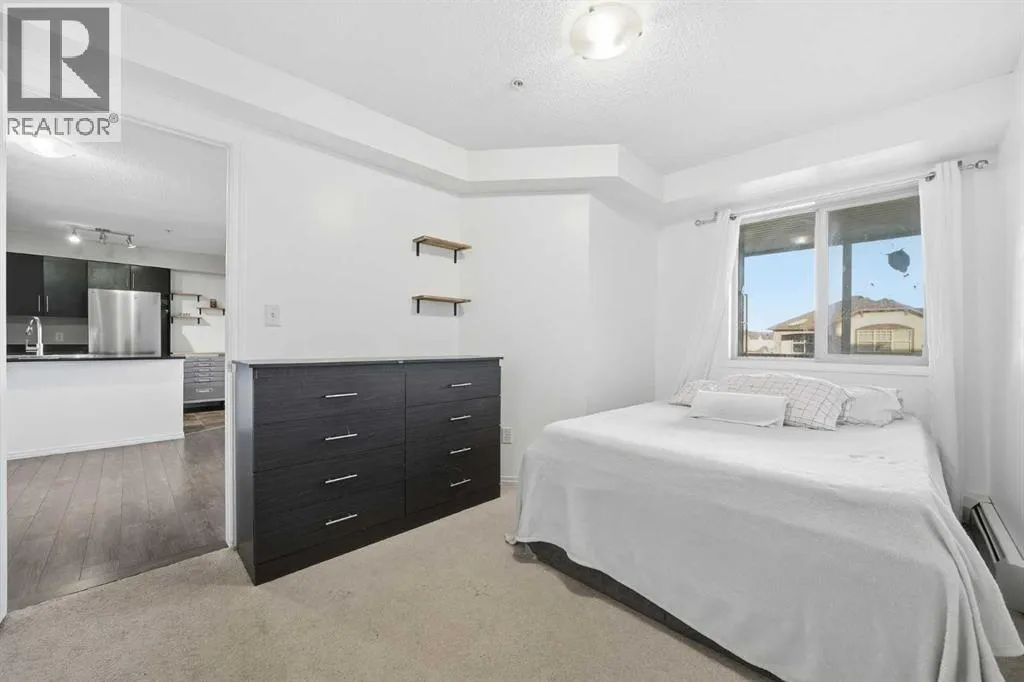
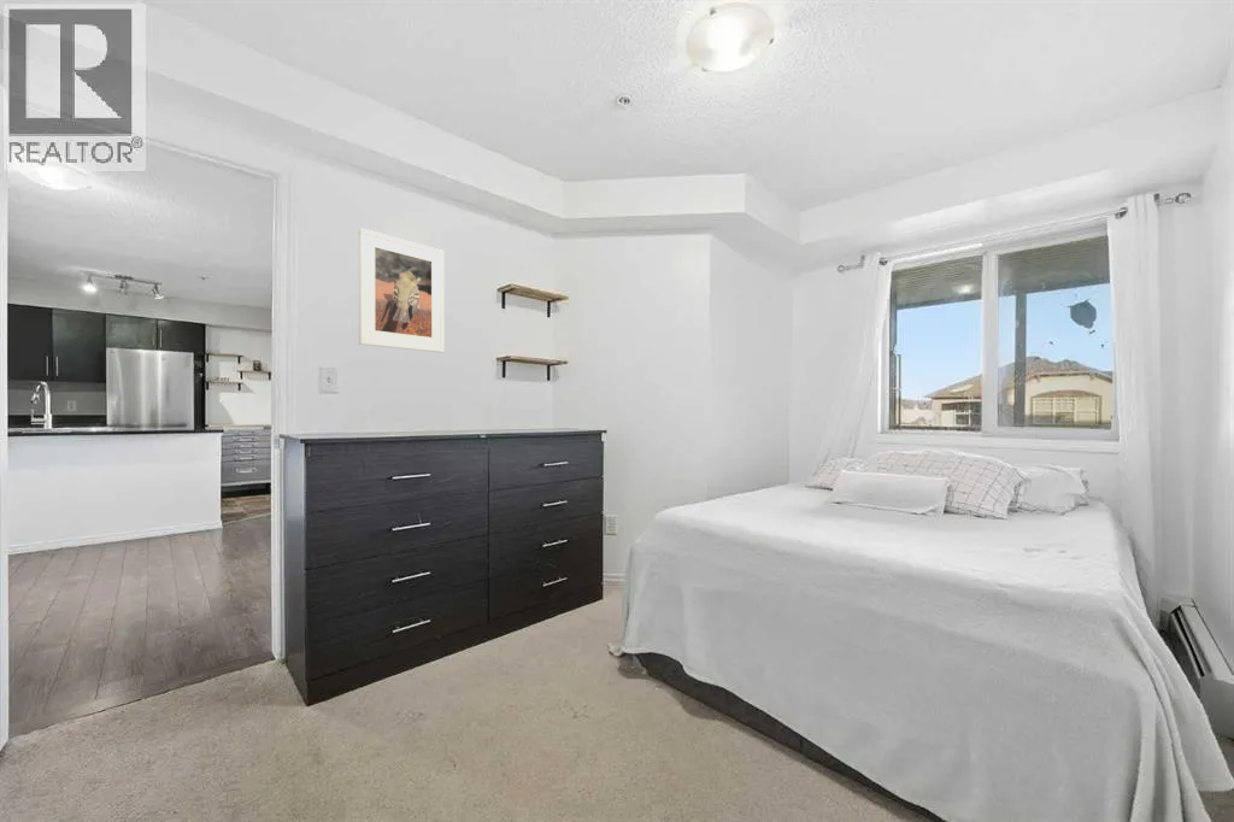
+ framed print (404, 294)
